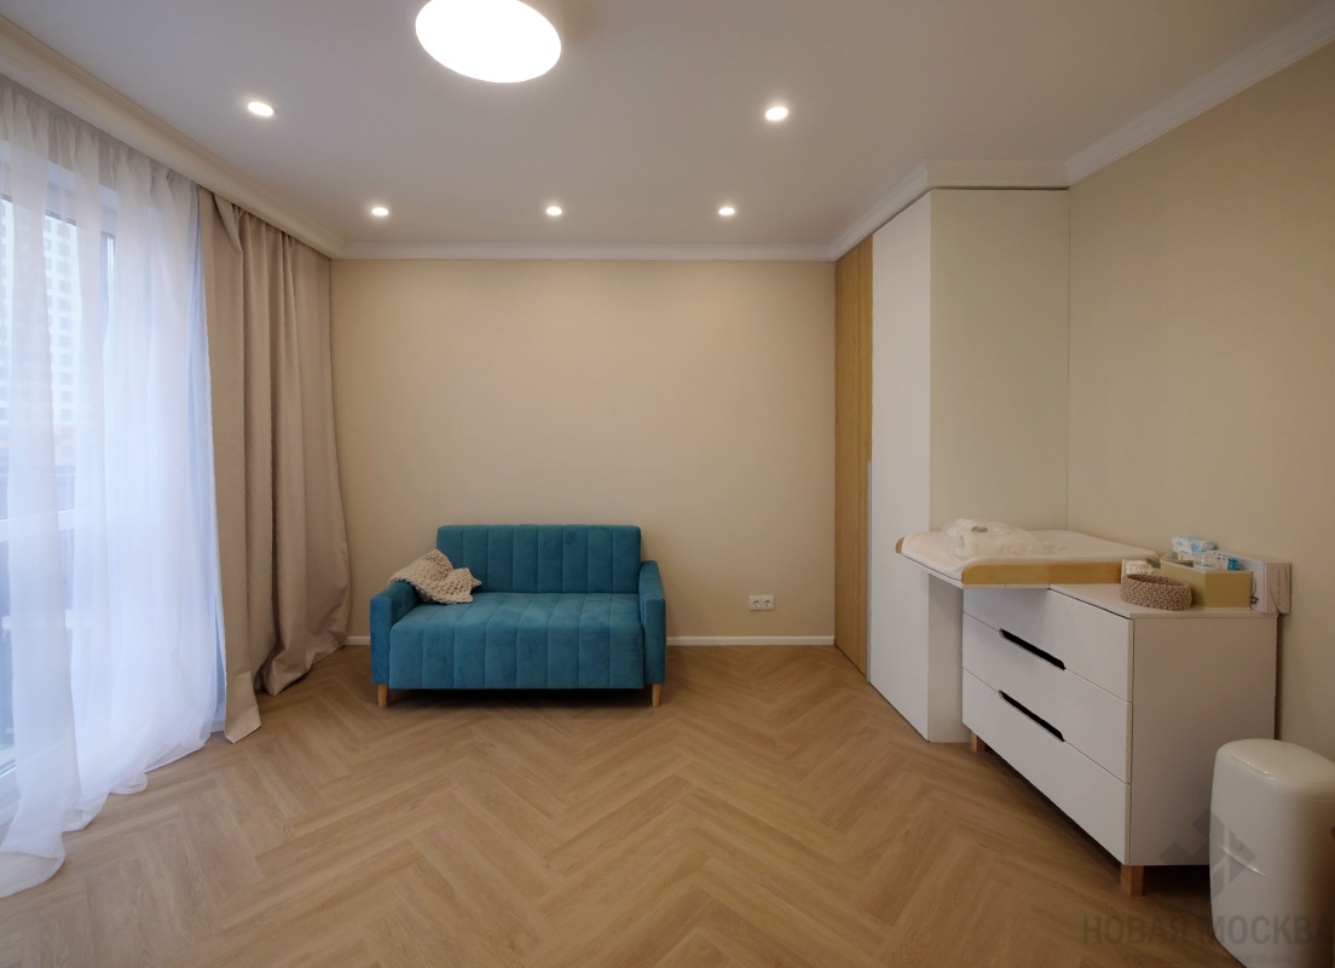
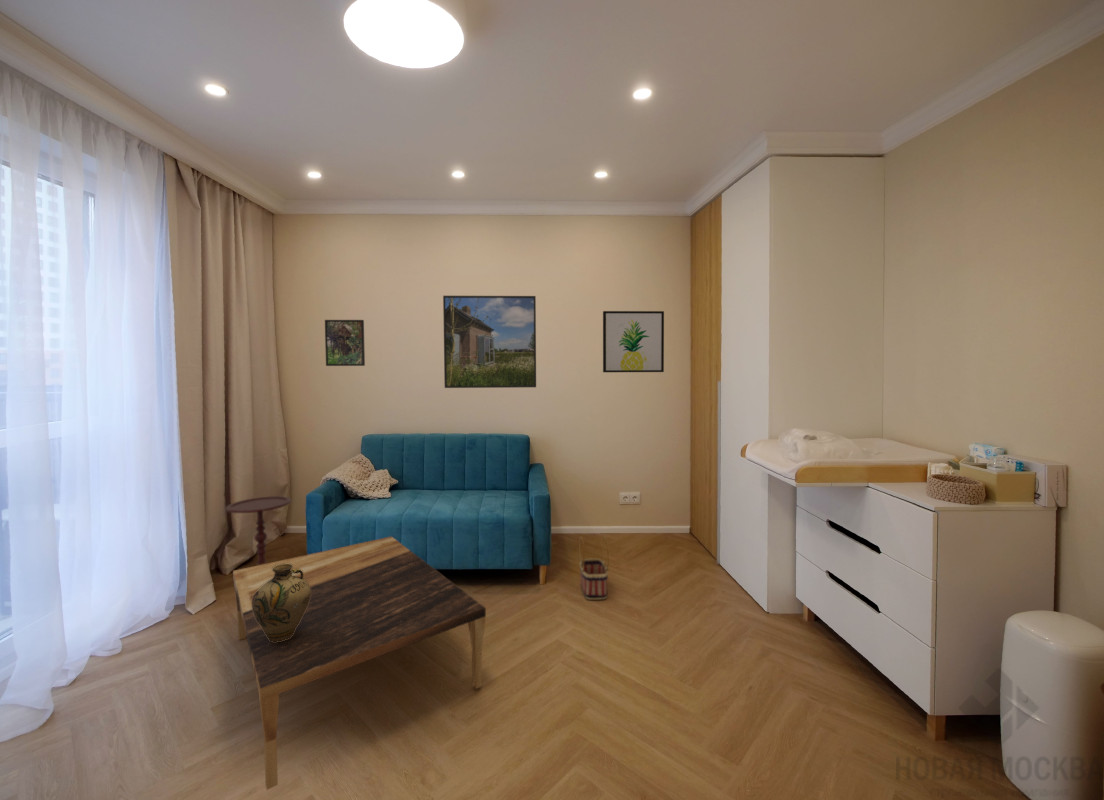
+ wall art (633, 341)
+ coffee table (348, 624)
+ side table (260, 539)
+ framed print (344, 342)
+ jug (282, 600)
+ basket (593, 563)
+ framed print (490, 341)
